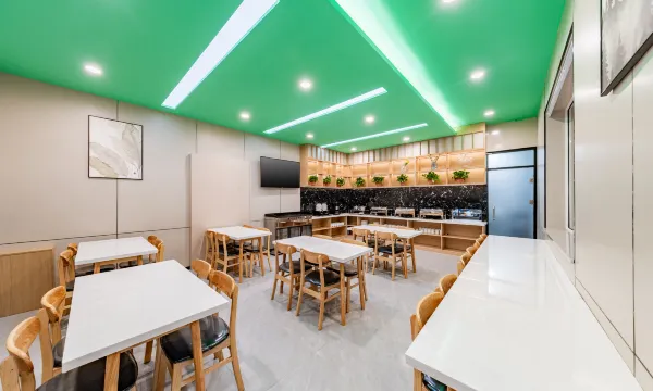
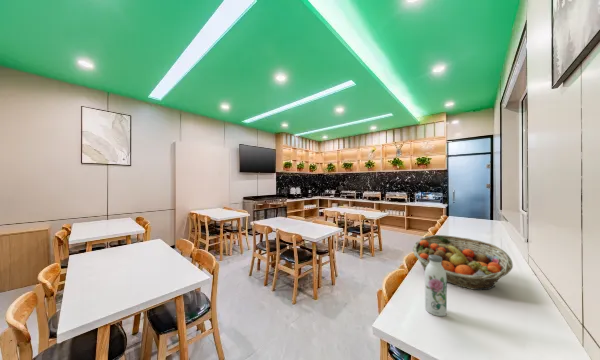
+ water bottle (435, 283)
+ fruit basket (456, 259)
